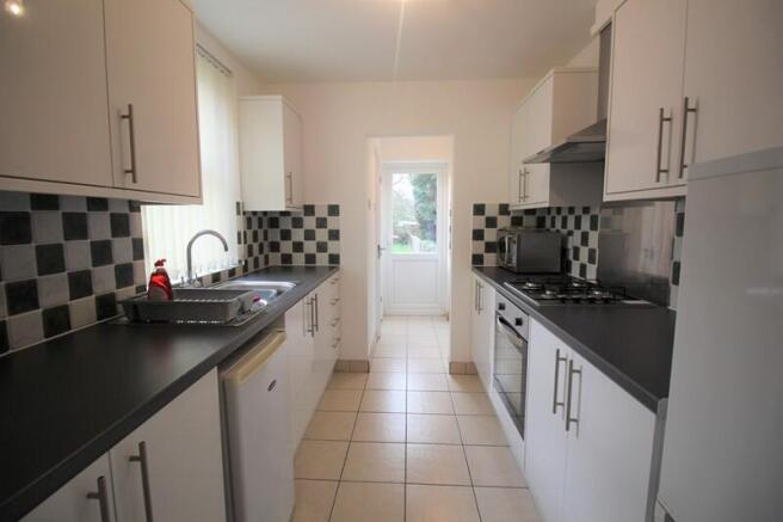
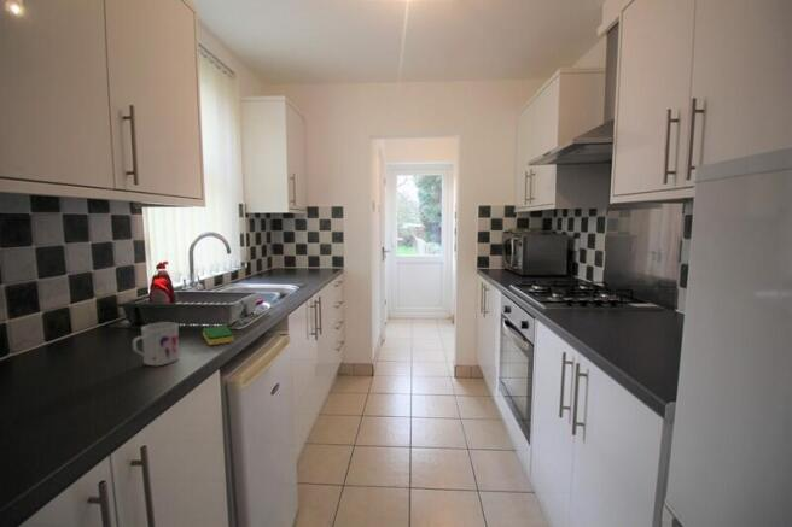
+ mug (155, 345)
+ dish sponge (217, 334)
